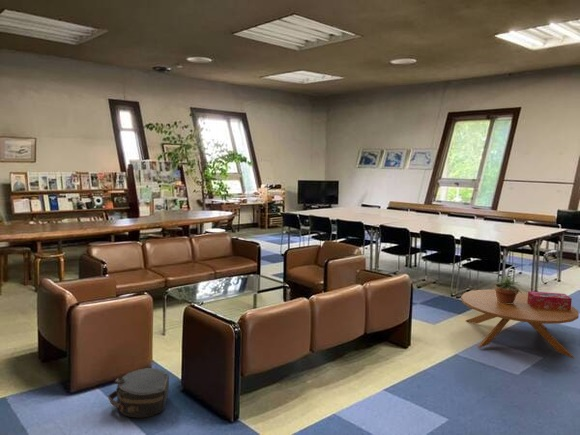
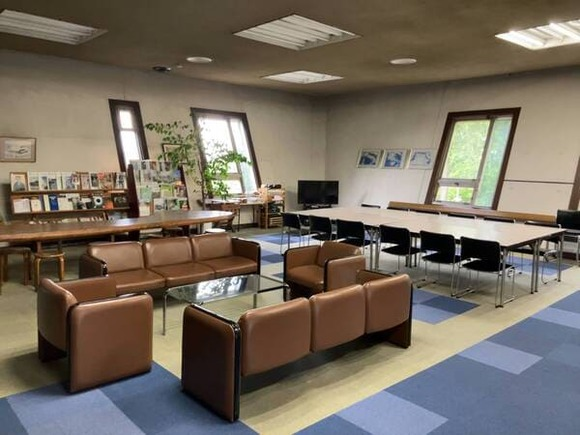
- potted plant (507, 288)
- coffee table (516, 320)
- hat box (138, 391)
- tissue box (548, 300)
